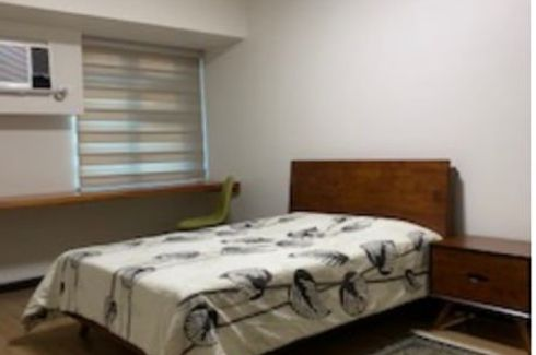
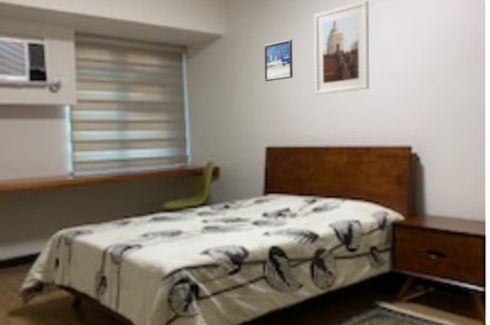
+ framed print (278, 61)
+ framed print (340, 50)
